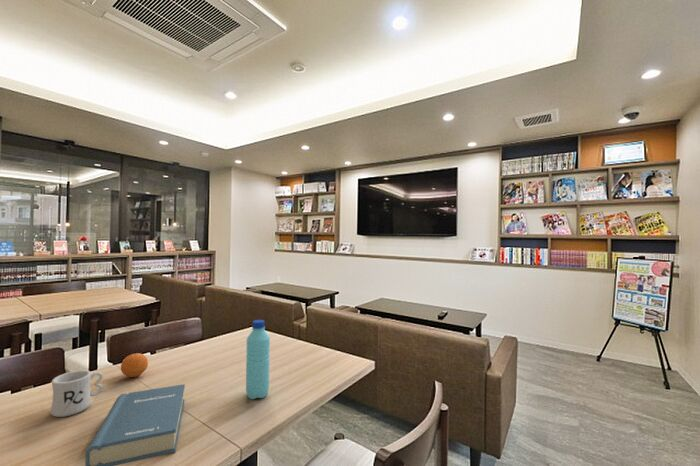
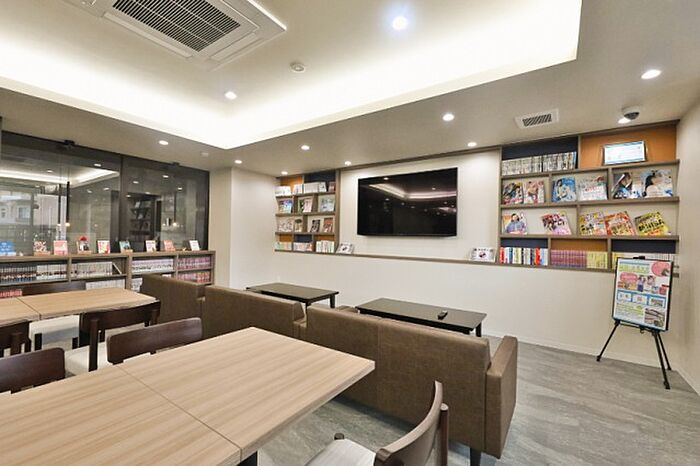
- water bottle (258, 358)
- mug (78, 390)
- hardback book (143, 420)
- fruit (134, 365)
